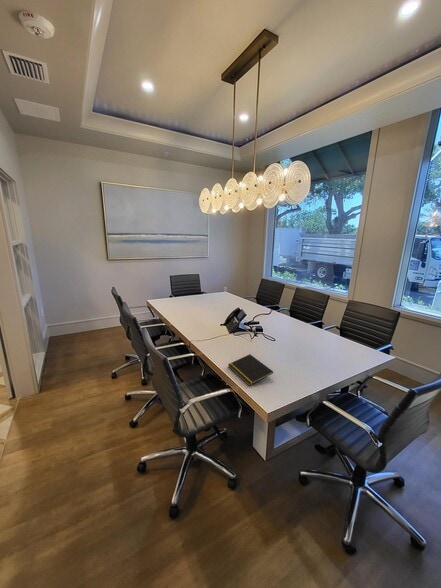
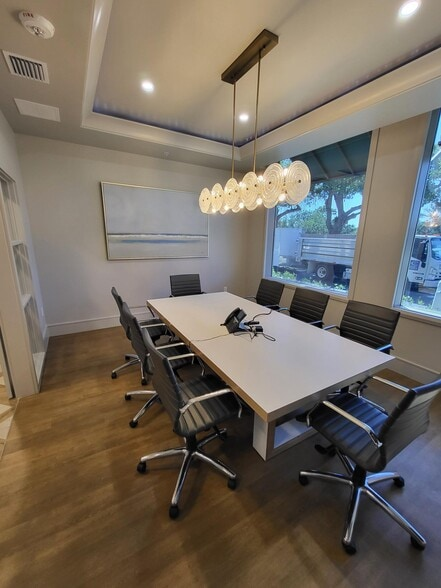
- notepad (249, 368)
